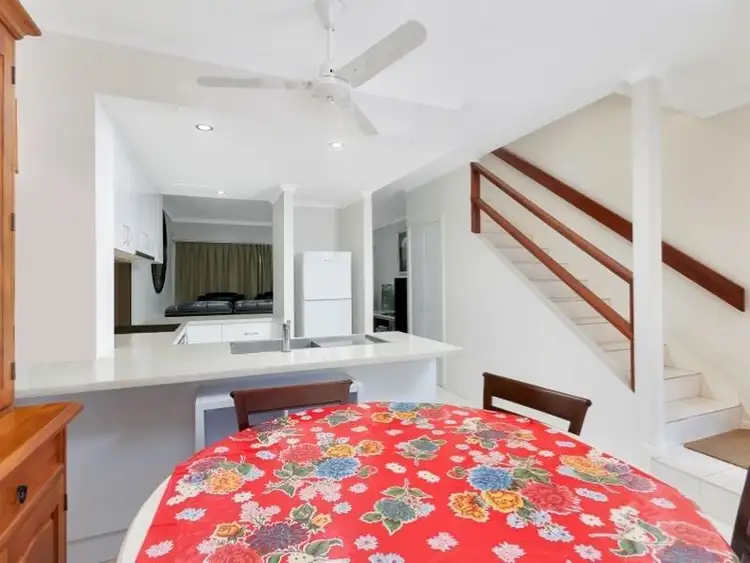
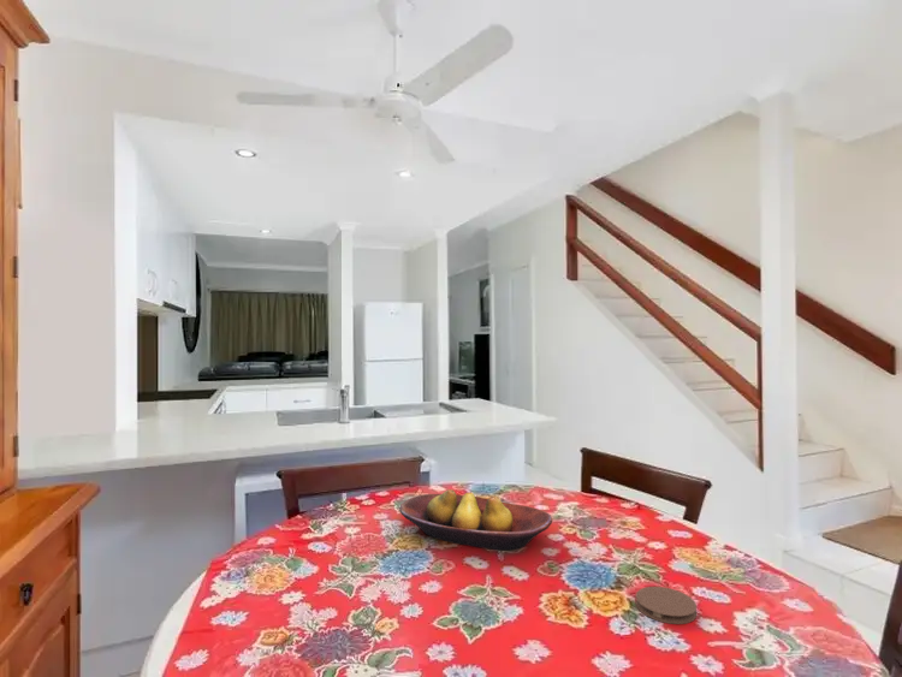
+ coaster (665, 604)
+ fruit bowl (473, 513)
